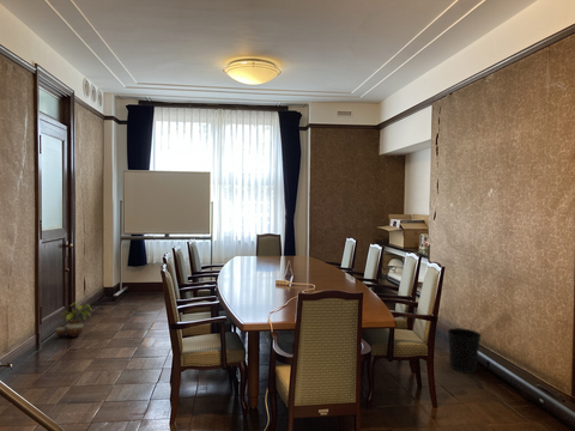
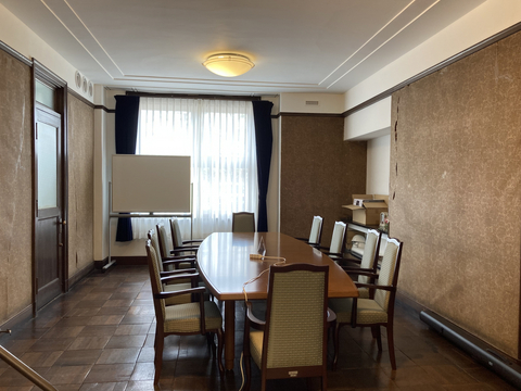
- potted plant (74, 318)
- wastebasket (462, 350)
